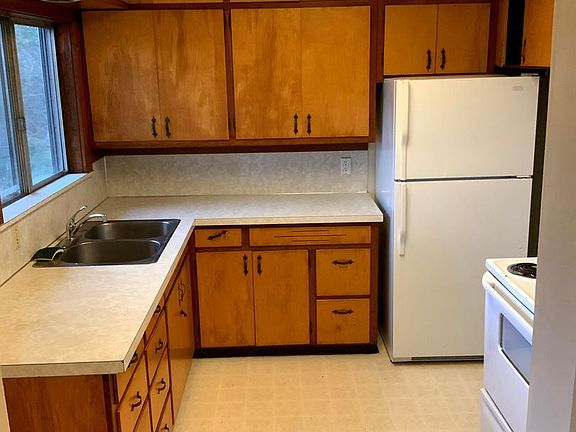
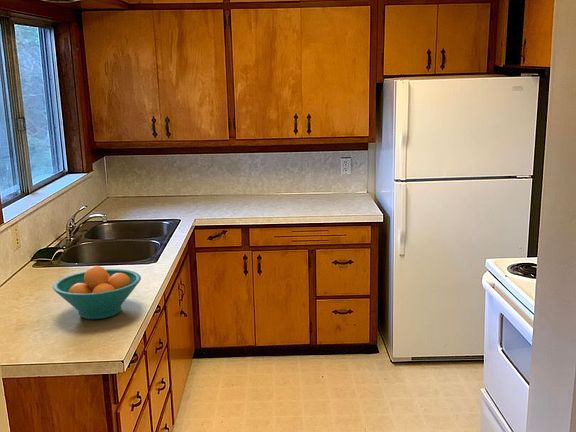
+ fruit bowl (98, 289)
